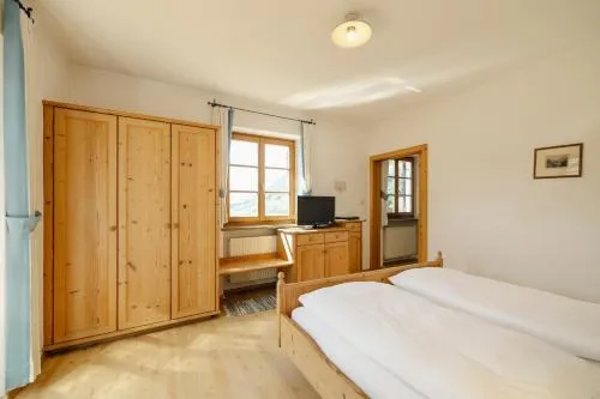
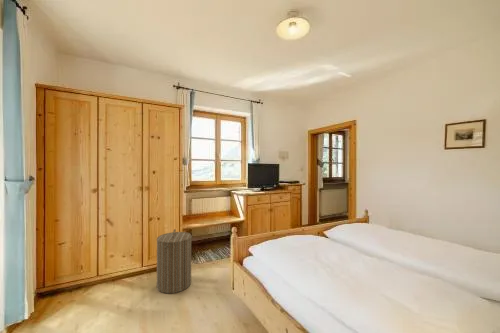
+ laundry hamper (174, 256)
